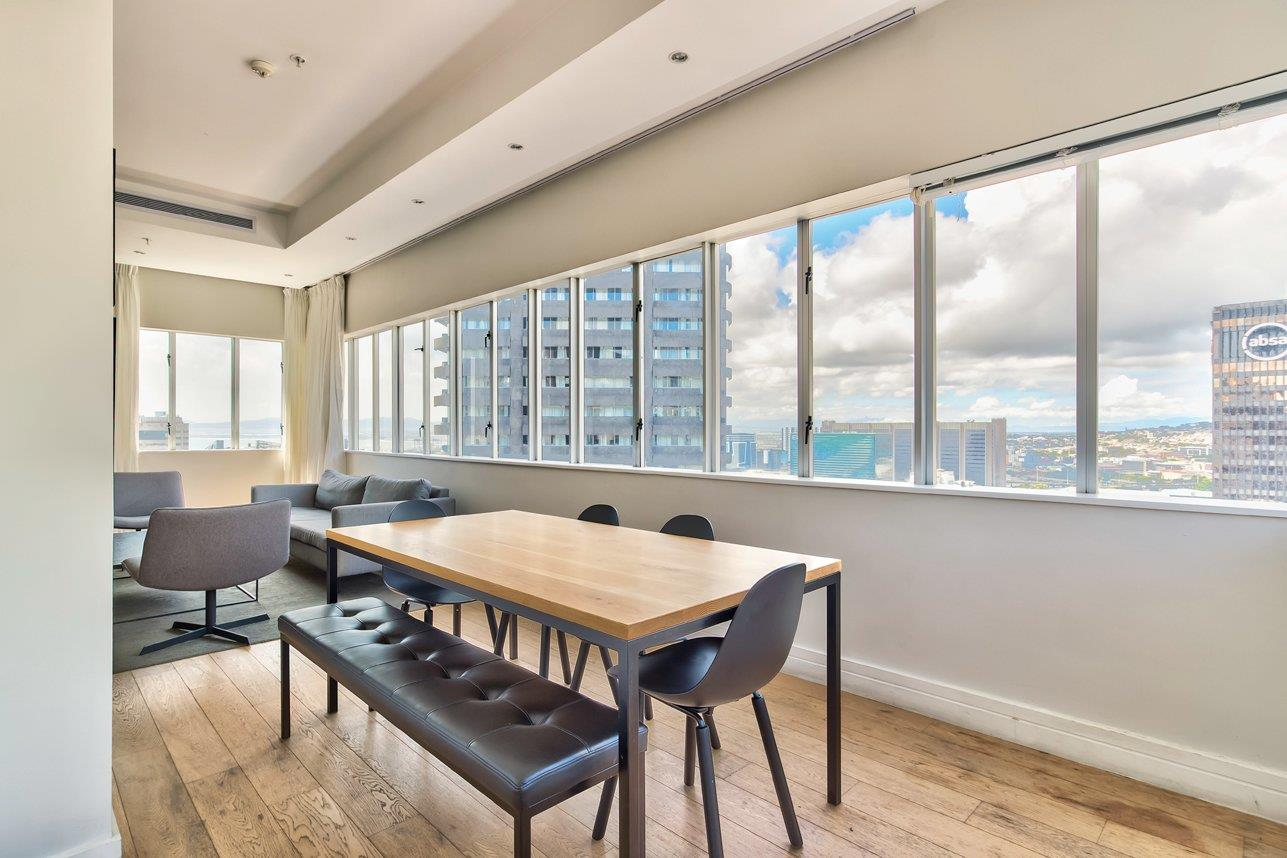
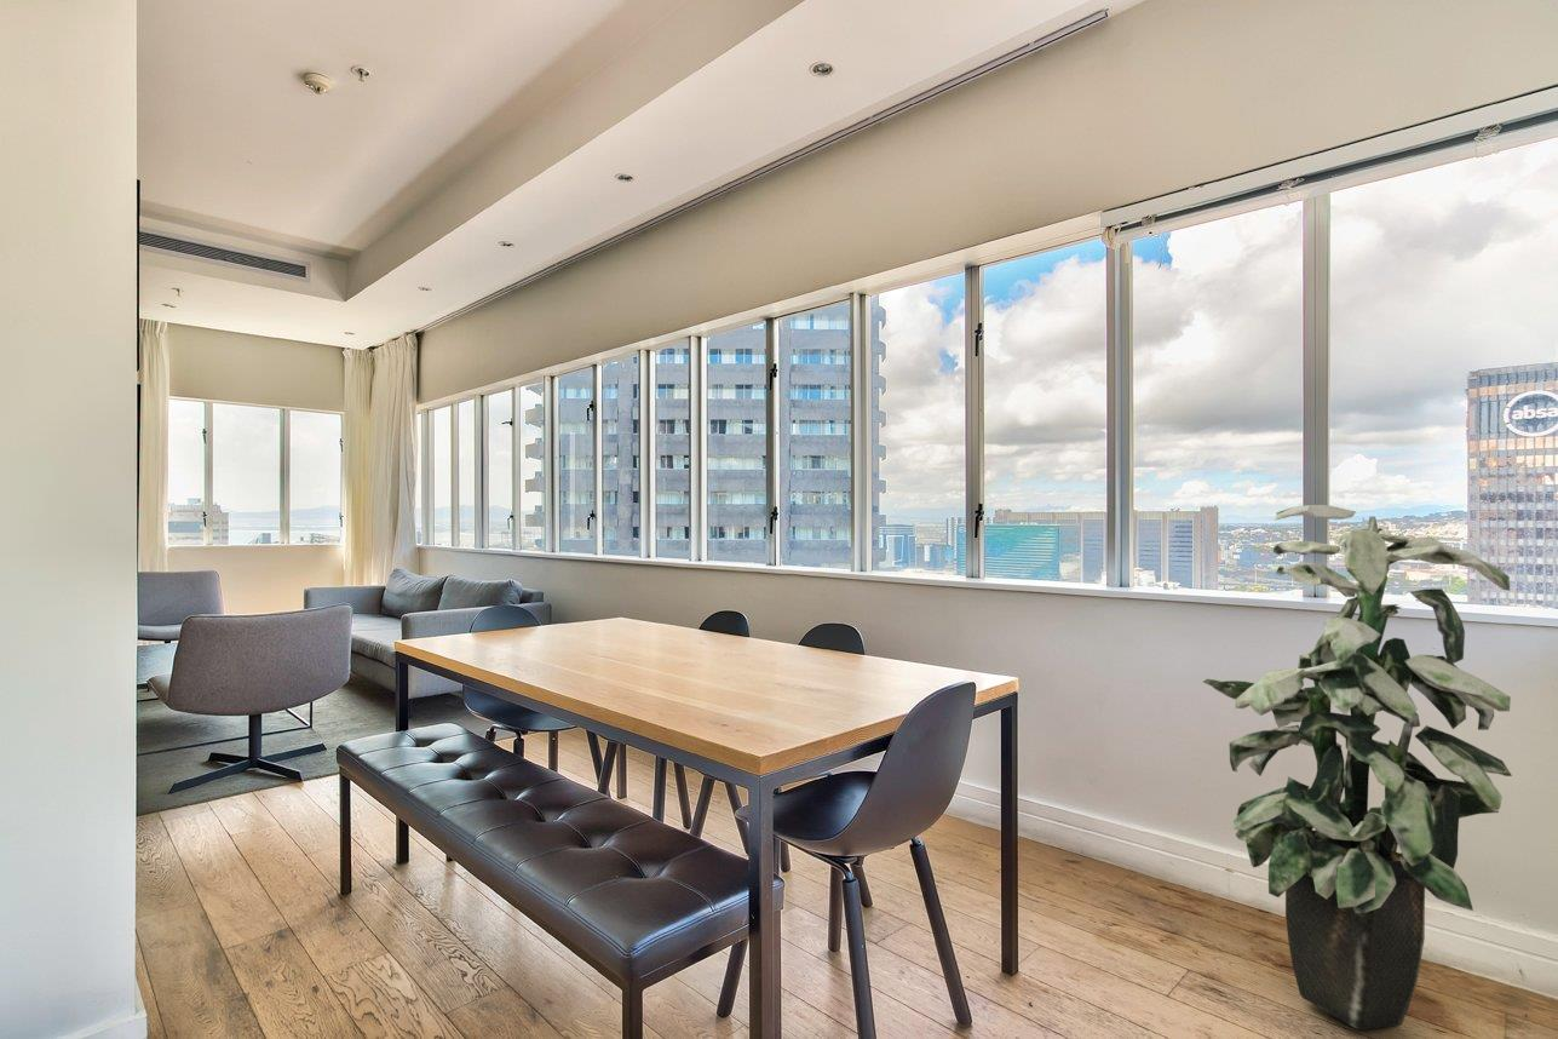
+ indoor plant (1347, 751)
